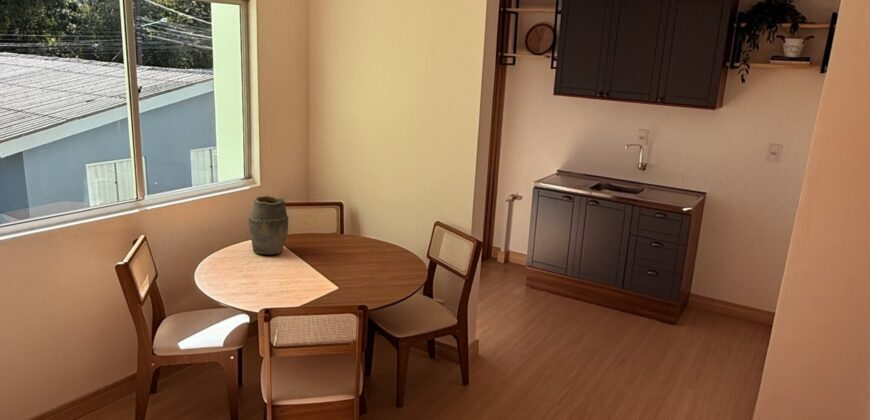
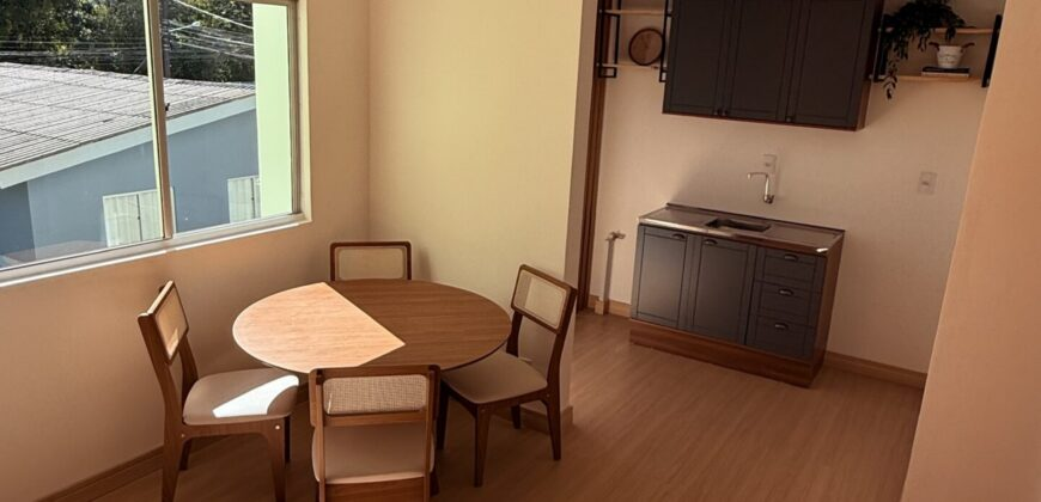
- vase (268, 225)
